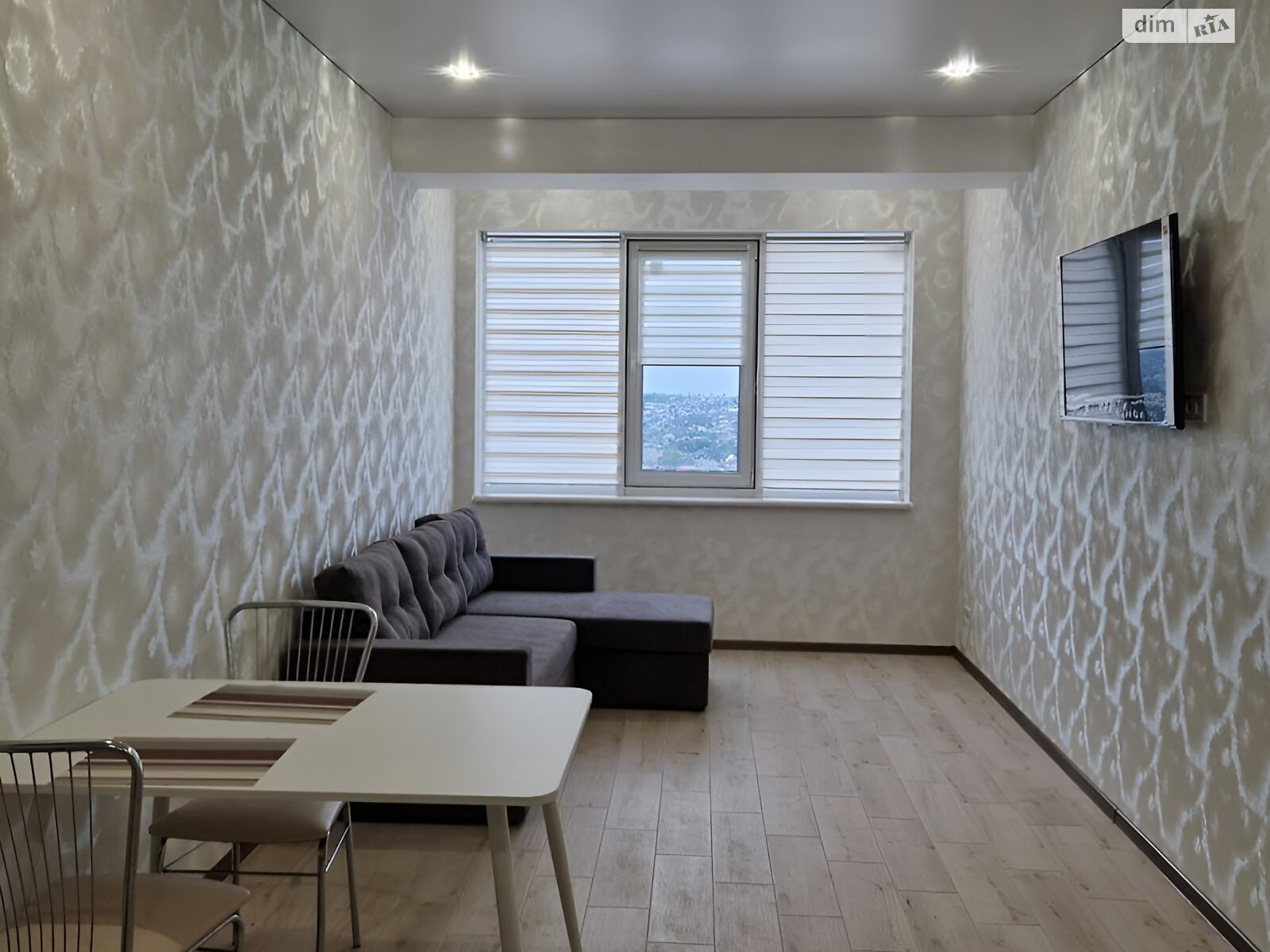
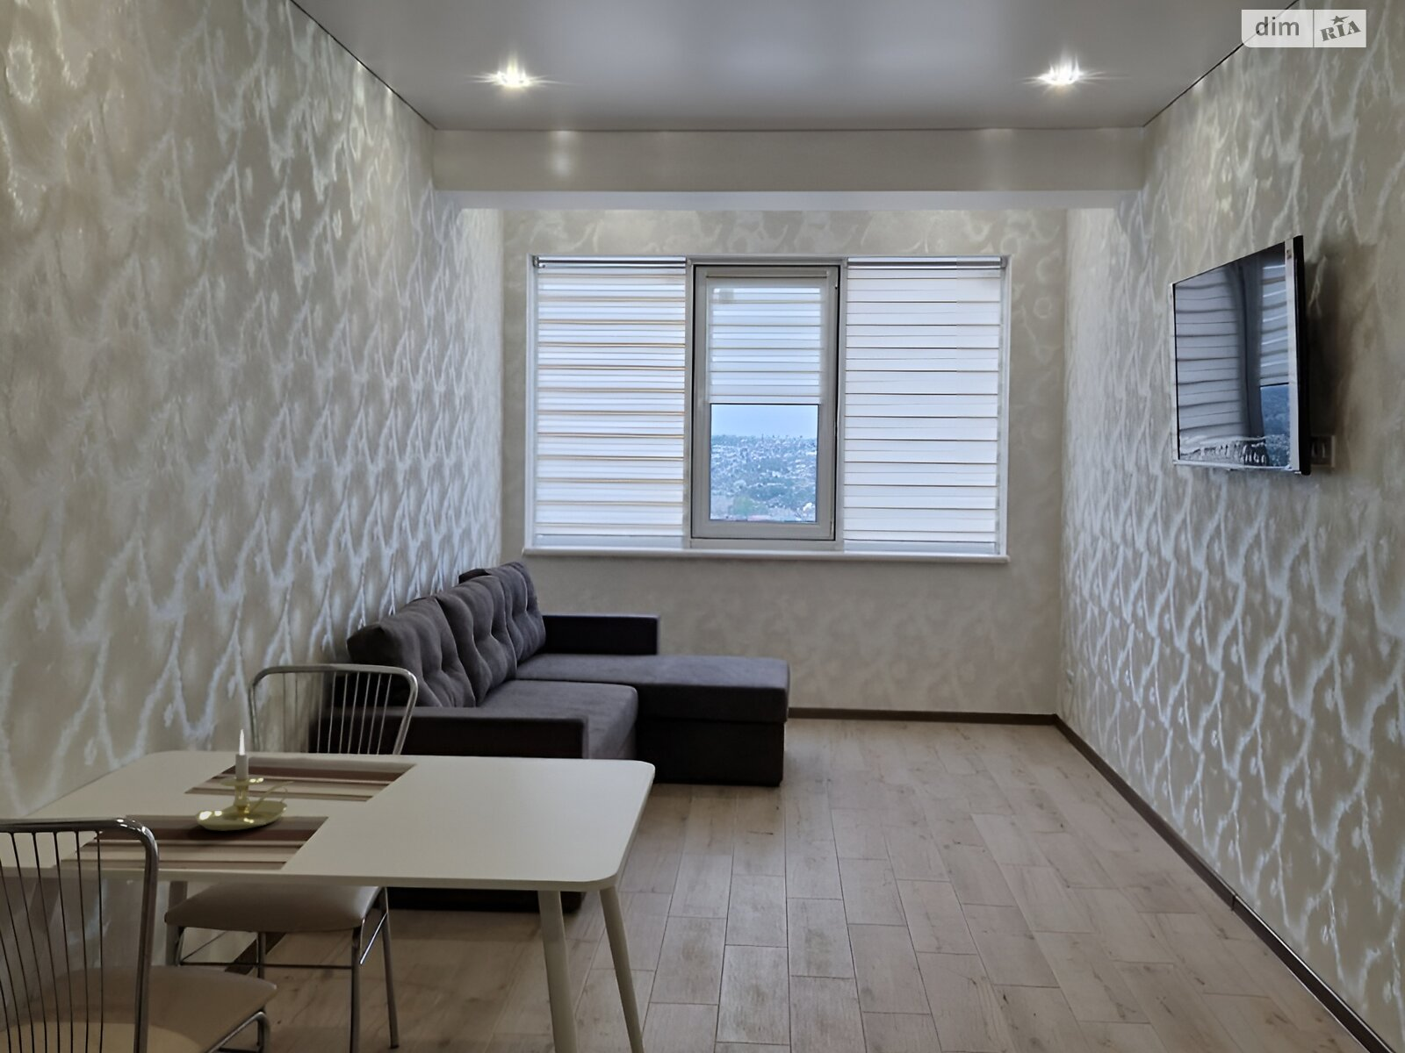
+ candle holder (248, 774)
